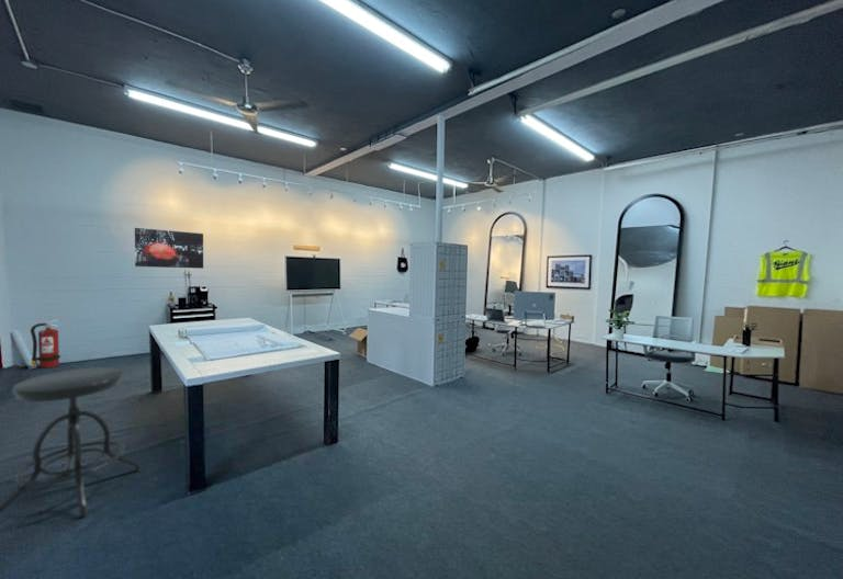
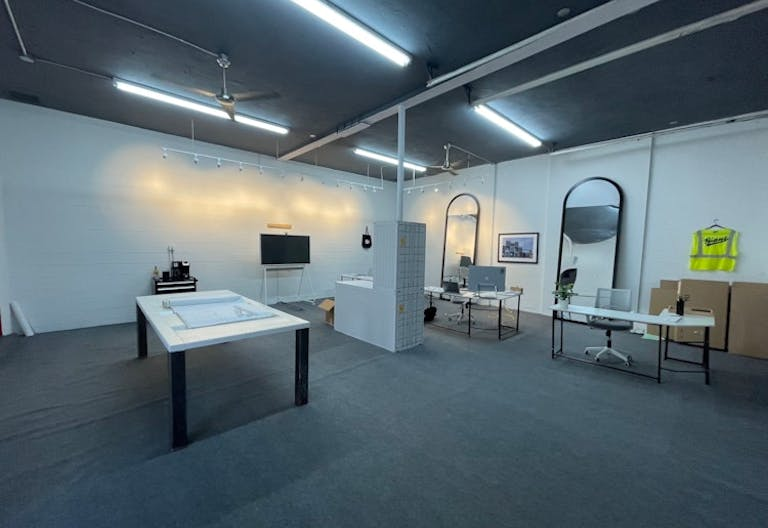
- stool (74, 435)
- fire extinguisher (45, 343)
- wall art (170, 249)
